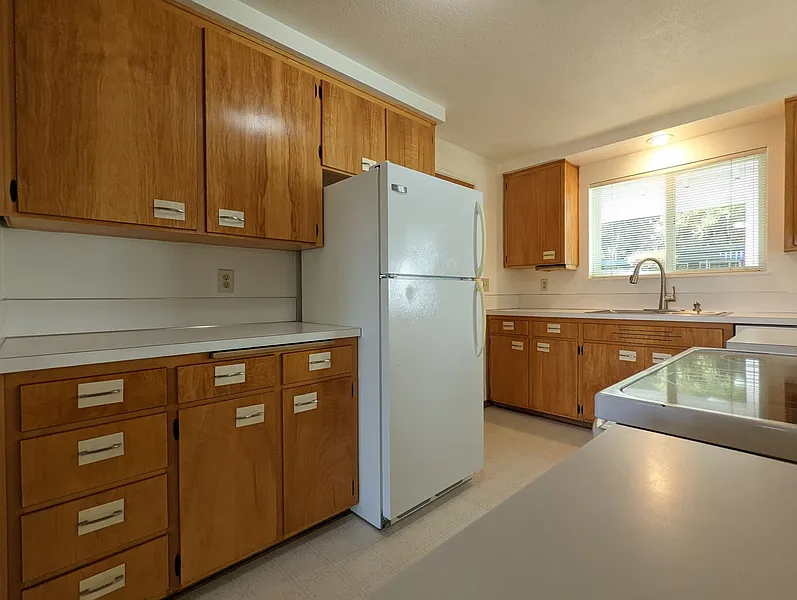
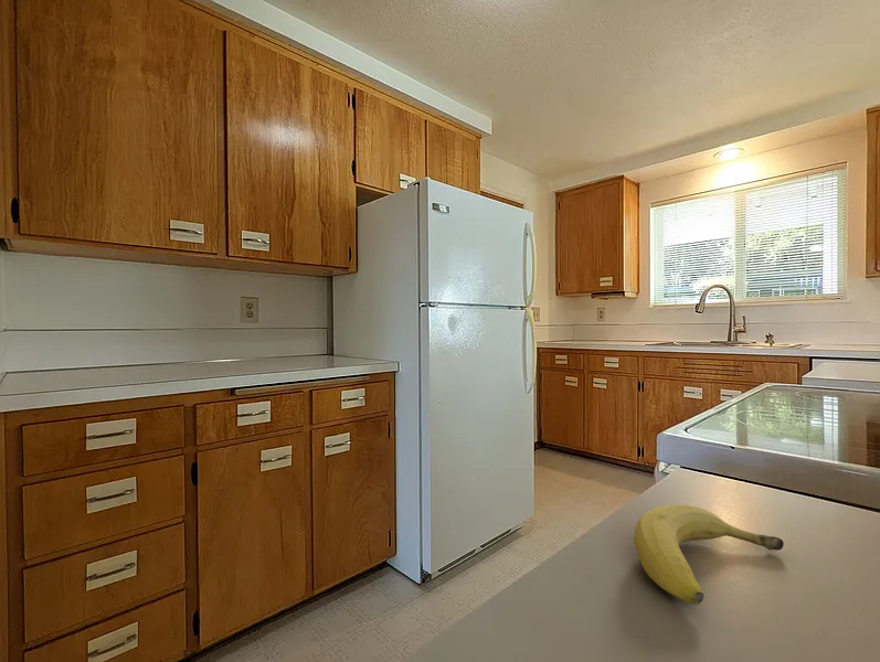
+ fruit (695, 538)
